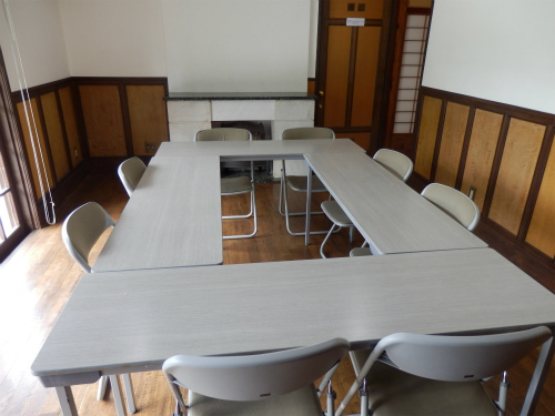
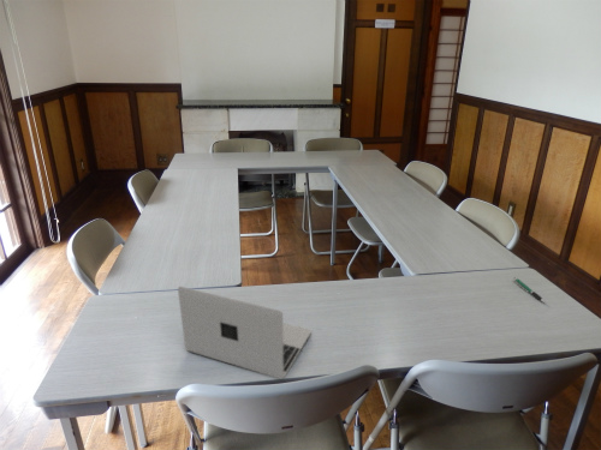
+ pen (529, 289)
+ laptop (249, 311)
